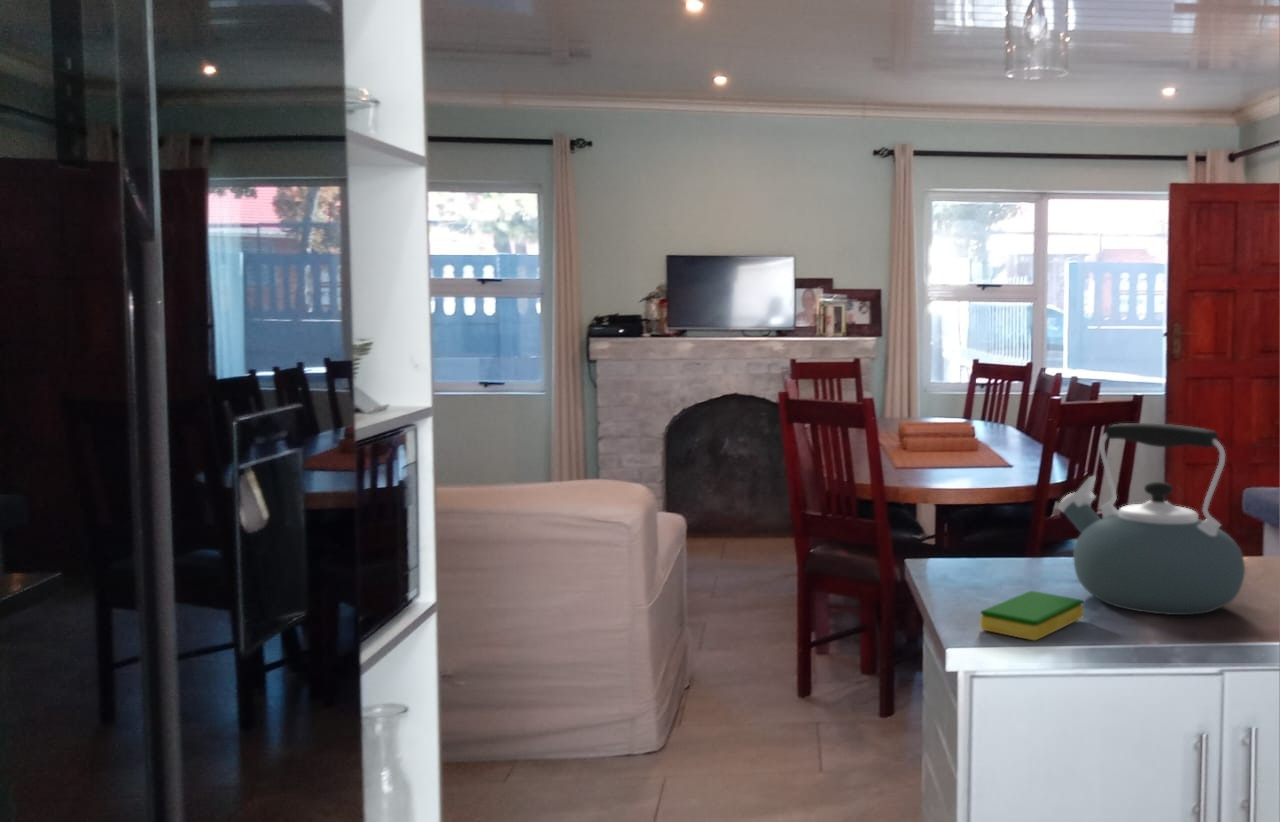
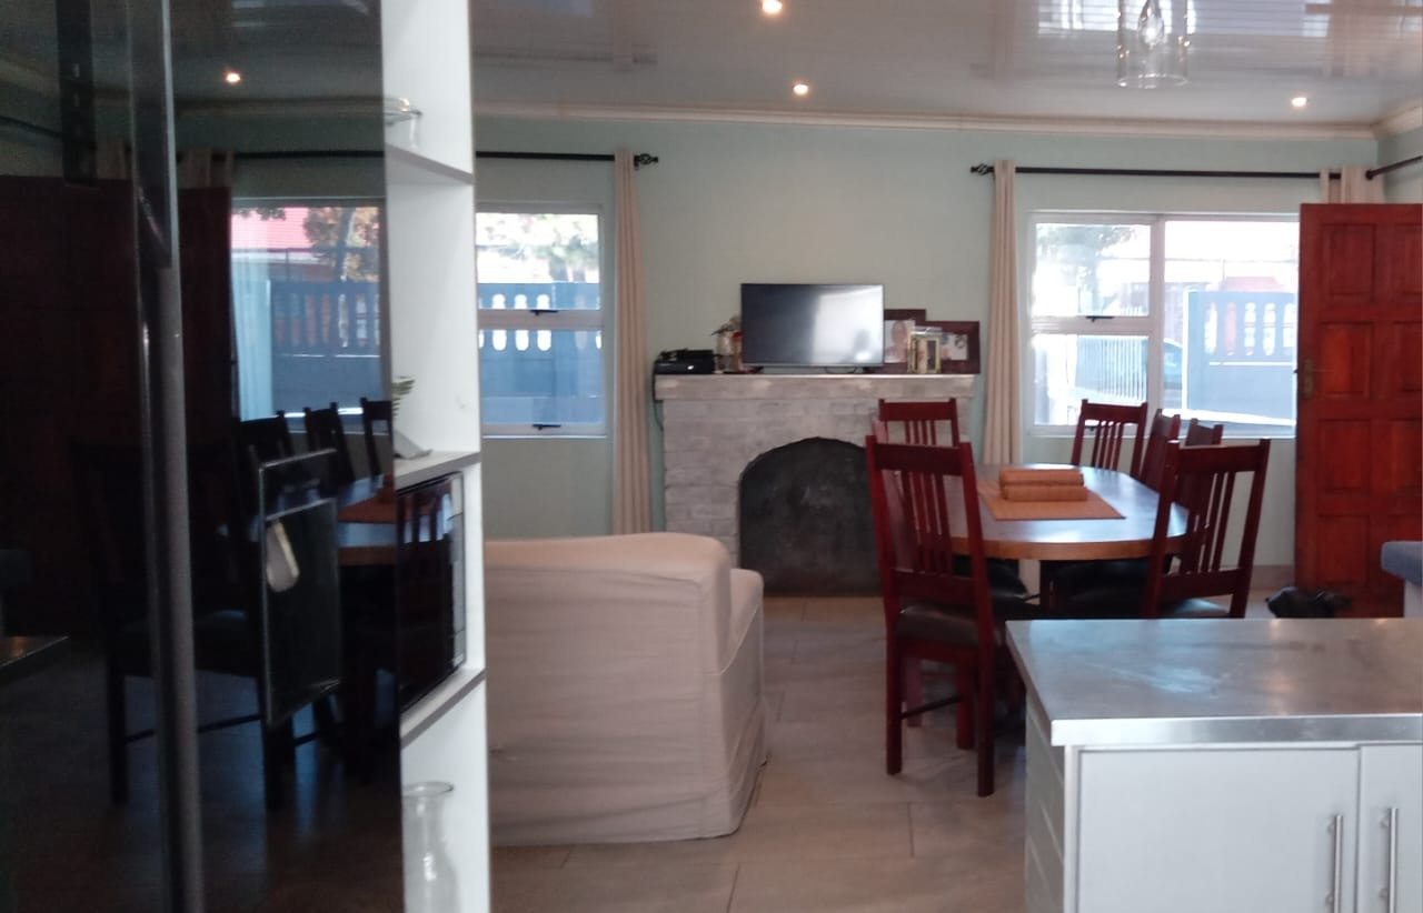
- kettle (1142, 510)
- dish sponge (1032, 614)
